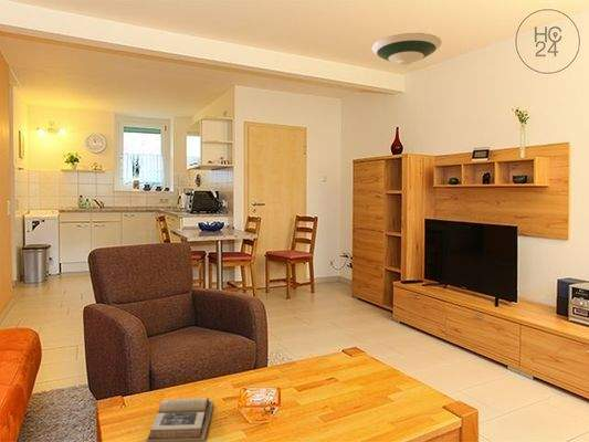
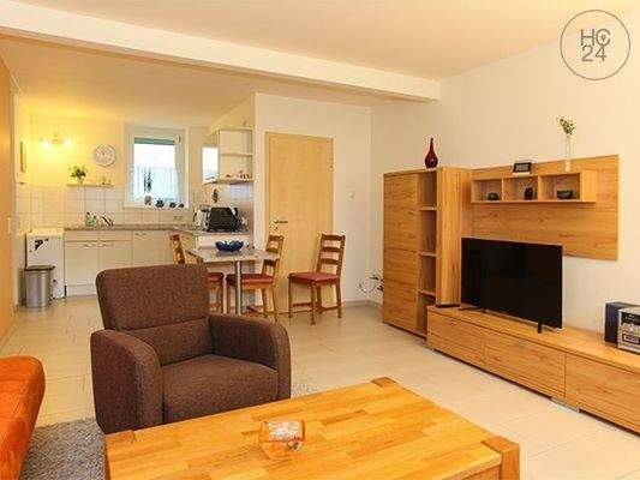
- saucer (406, 54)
- book (182, 413)
